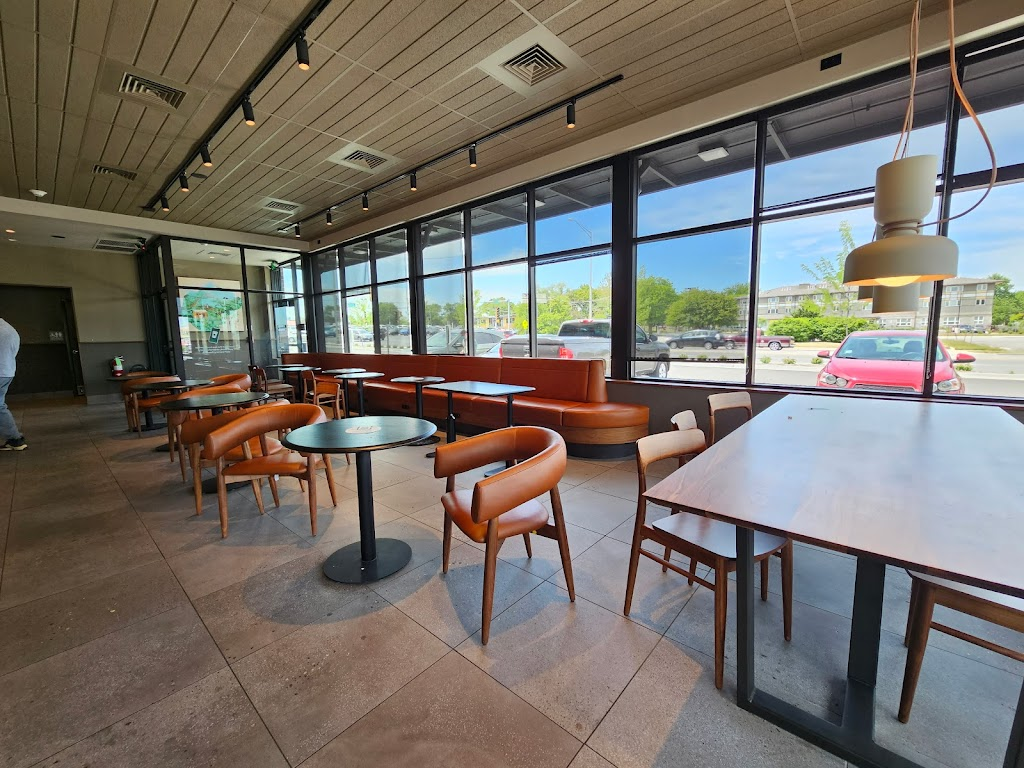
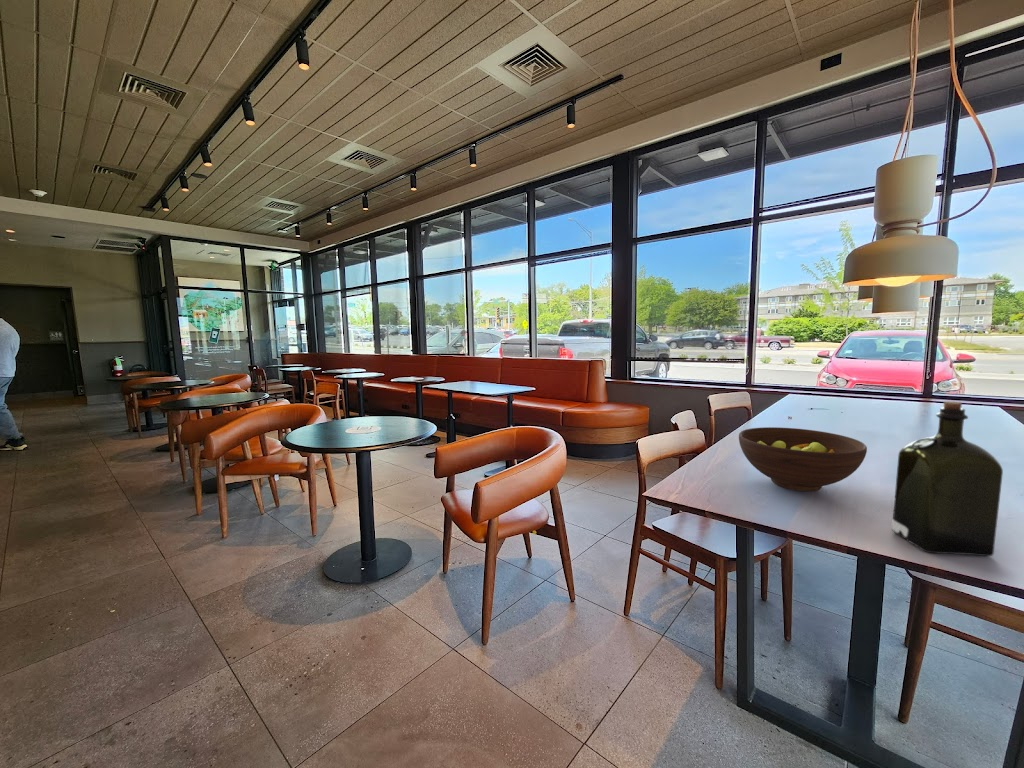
+ liquor (945, 473)
+ fruit bowl (796, 462)
